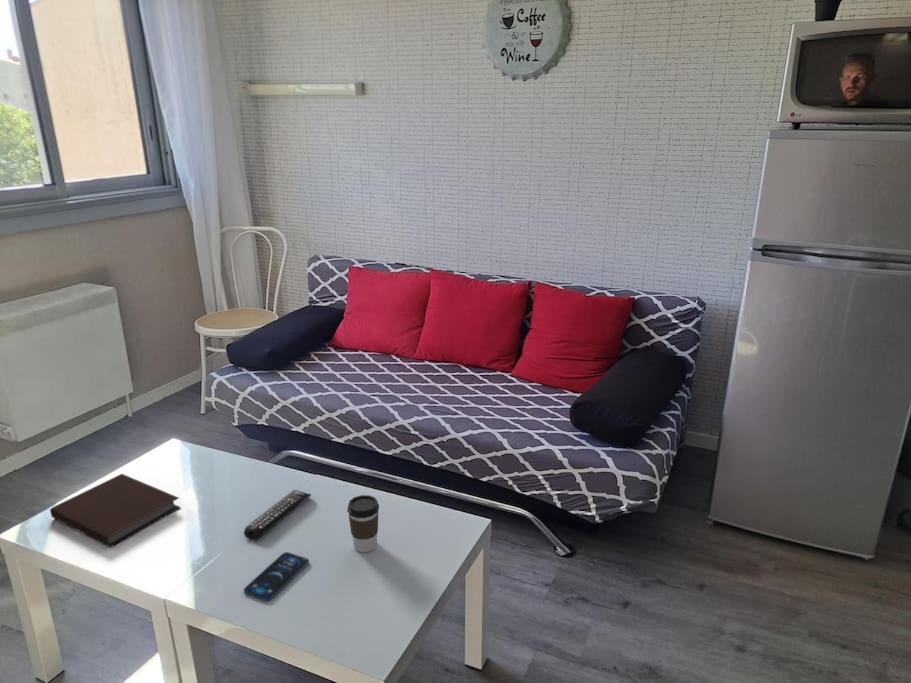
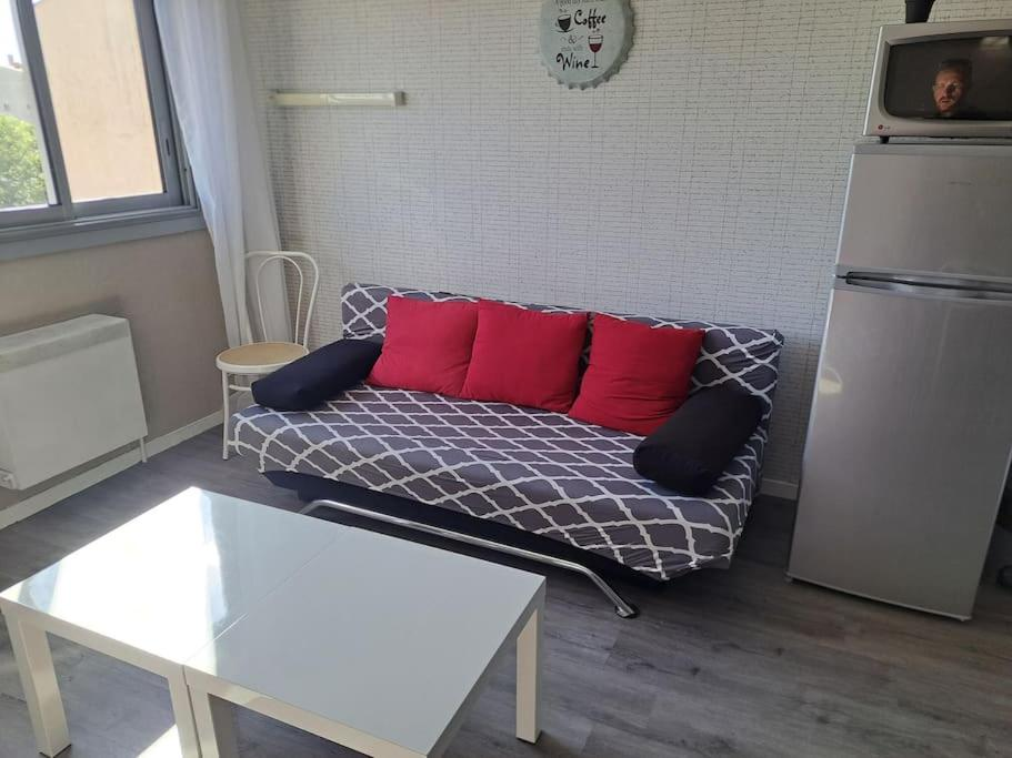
- remote control (279, 512)
- smartphone (277, 575)
- notebook (116, 508)
- coffee cup (364, 524)
